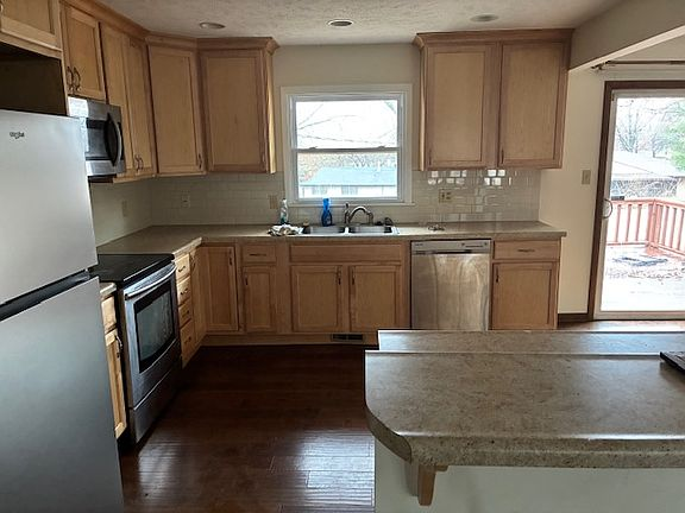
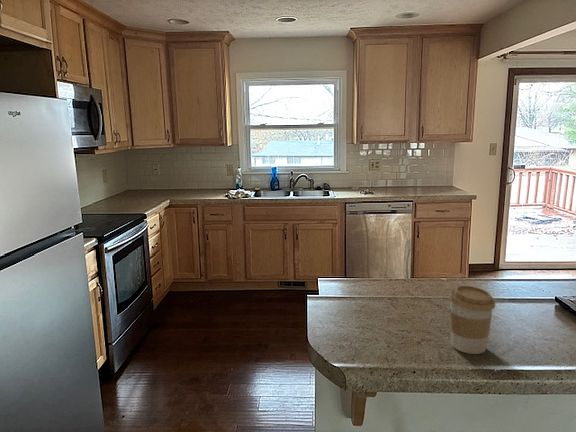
+ coffee cup (470, 318)
